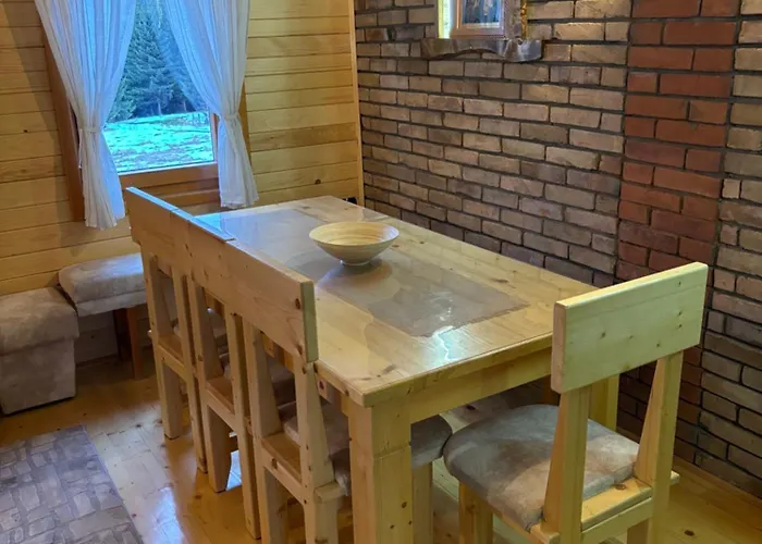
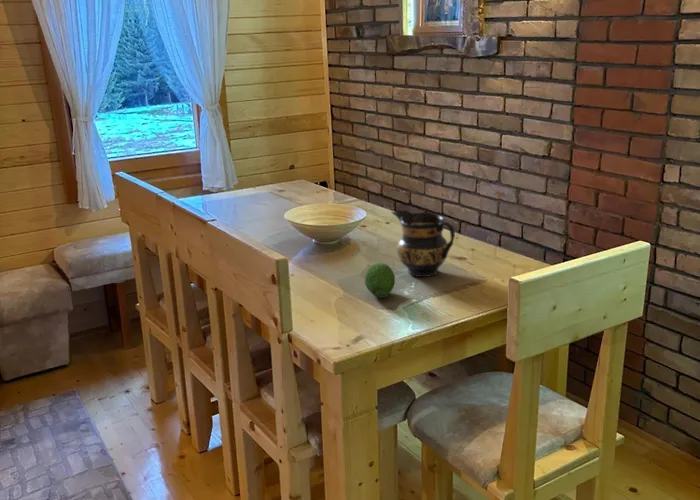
+ fruit (381, 280)
+ pitcher (422, 244)
